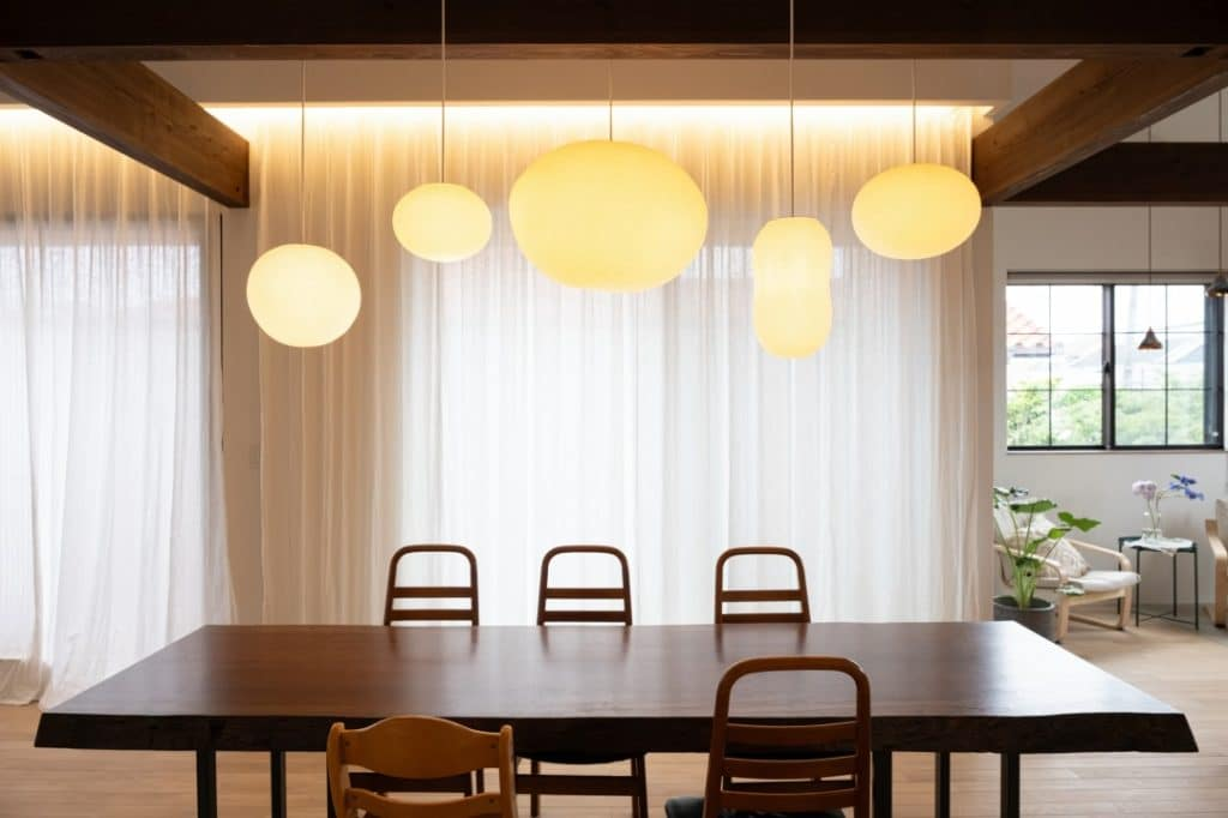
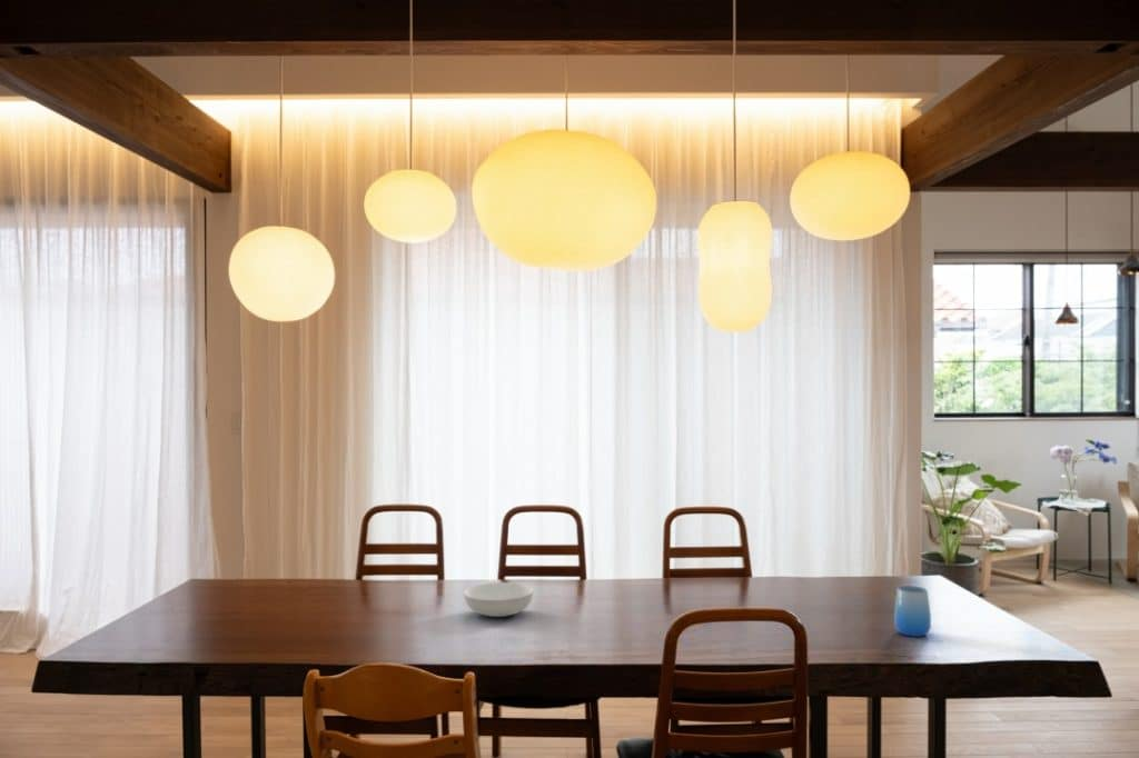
+ cup (912, 610)
+ serving bowl (498, 601)
